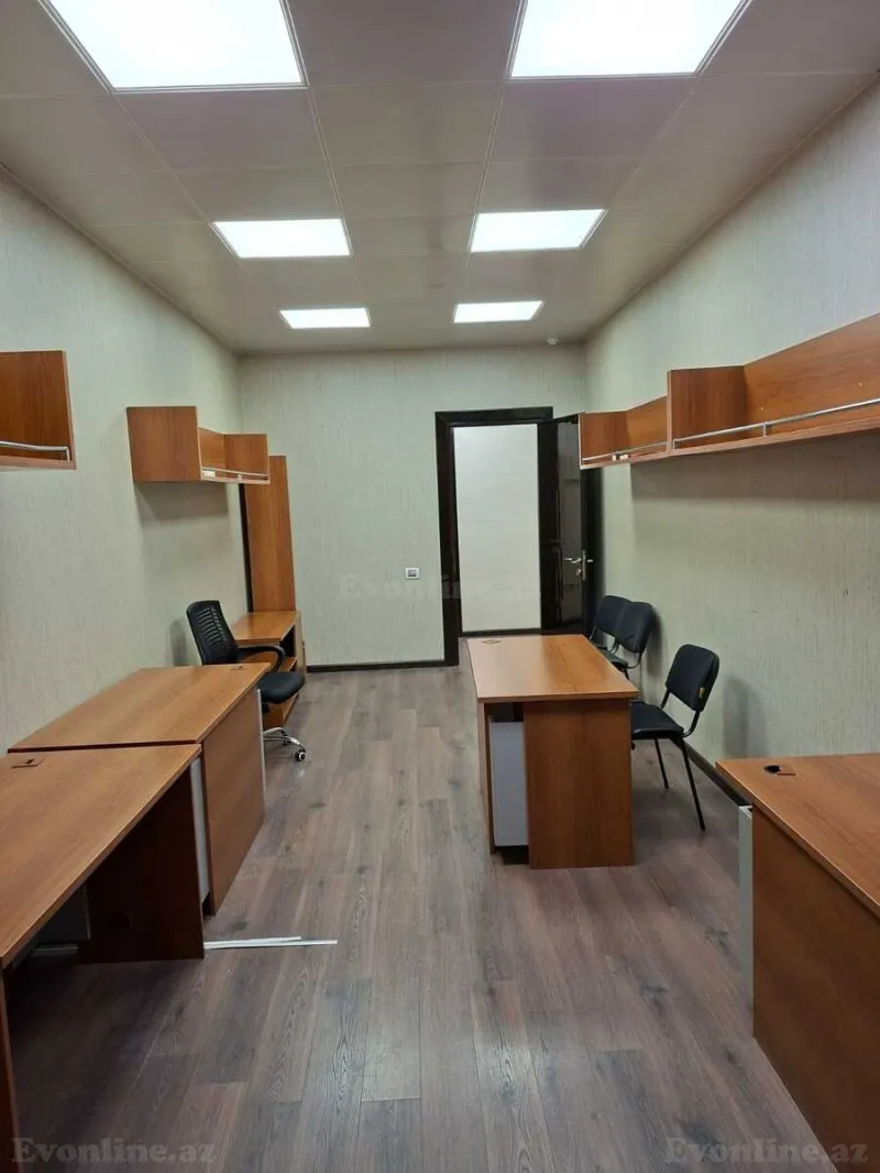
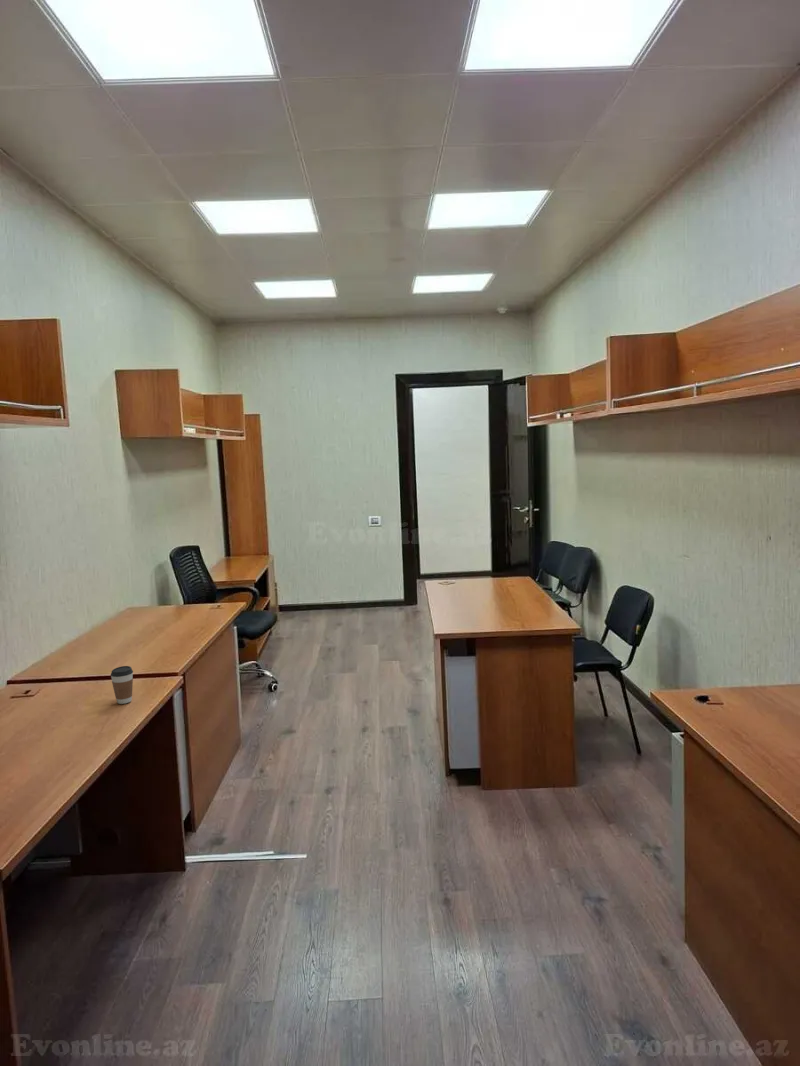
+ coffee cup (122, 685)
